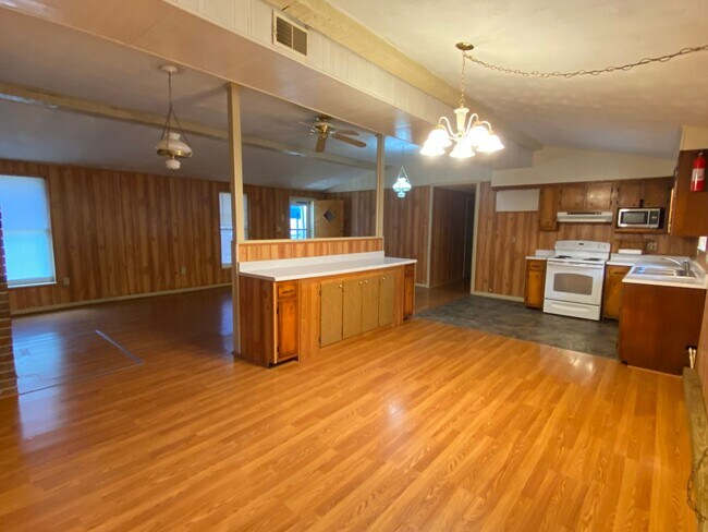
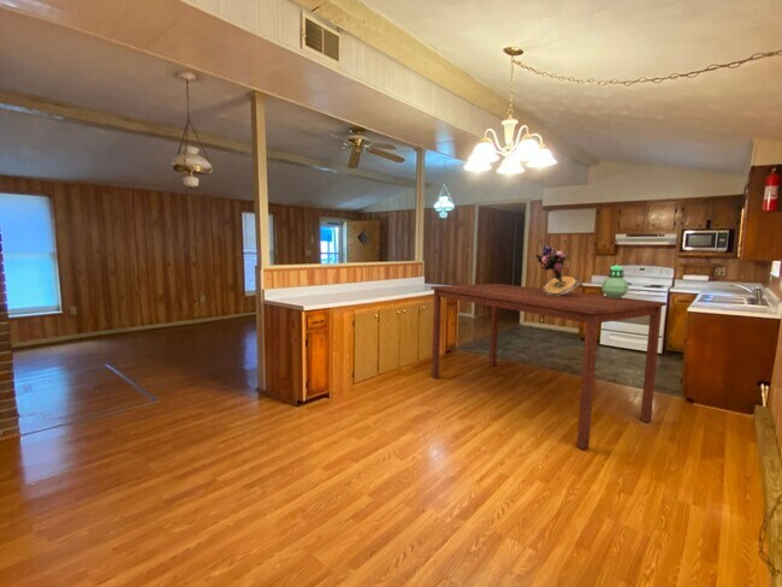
+ dining table (533, 313)
+ bouquet (557, 269)
+ lantern (615, 280)
